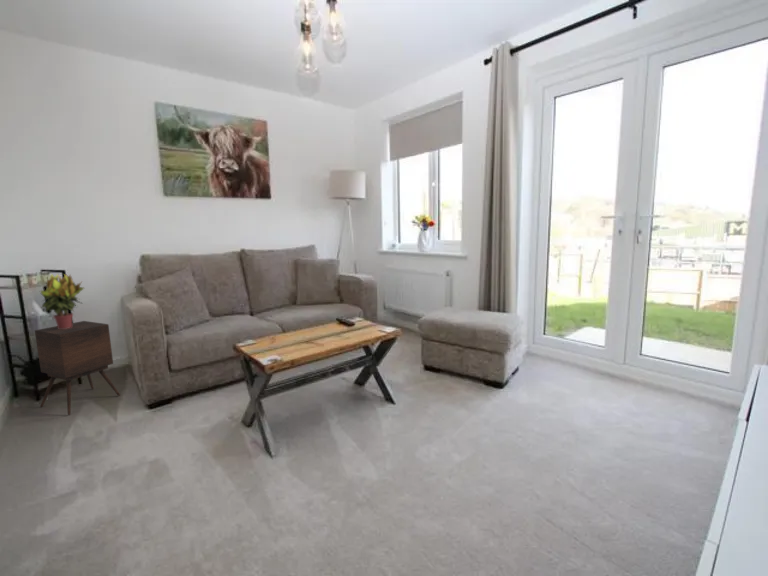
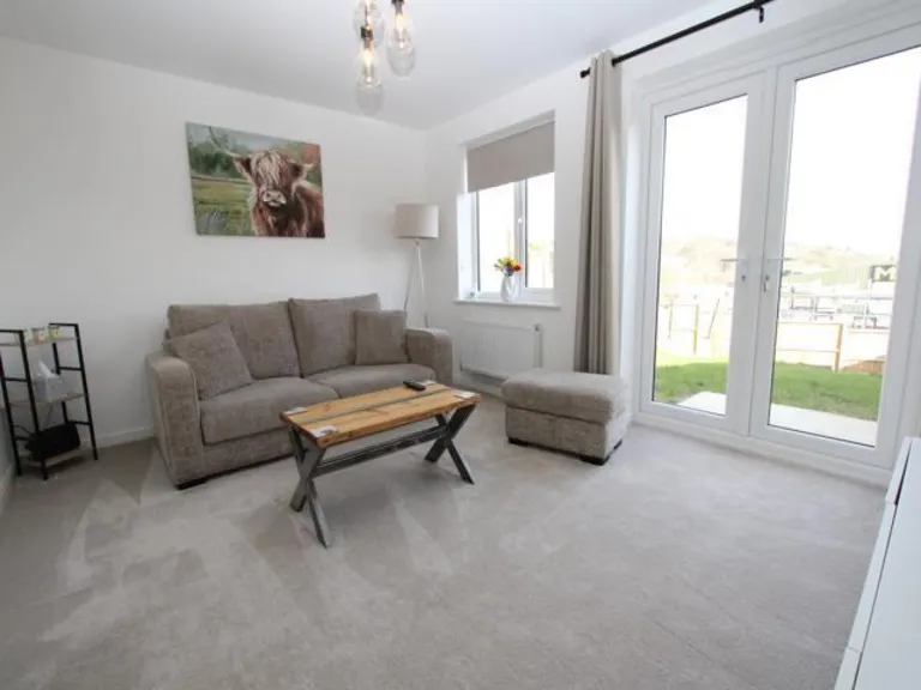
- potted plant (60, 300)
- side table (76, 364)
